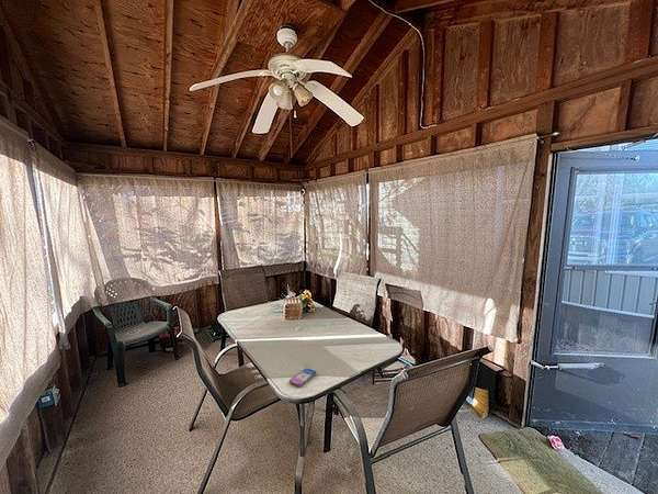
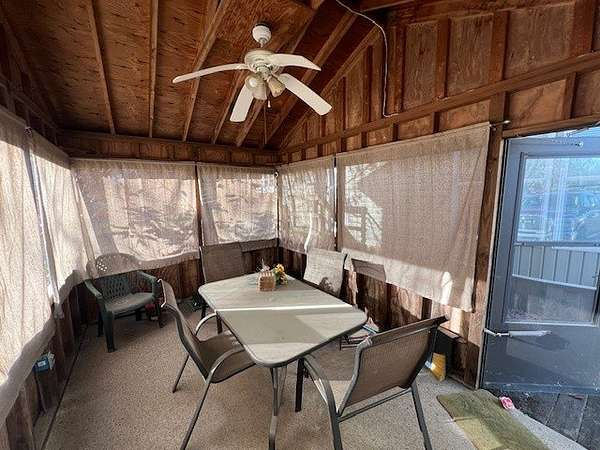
- smartphone (303, 377)
